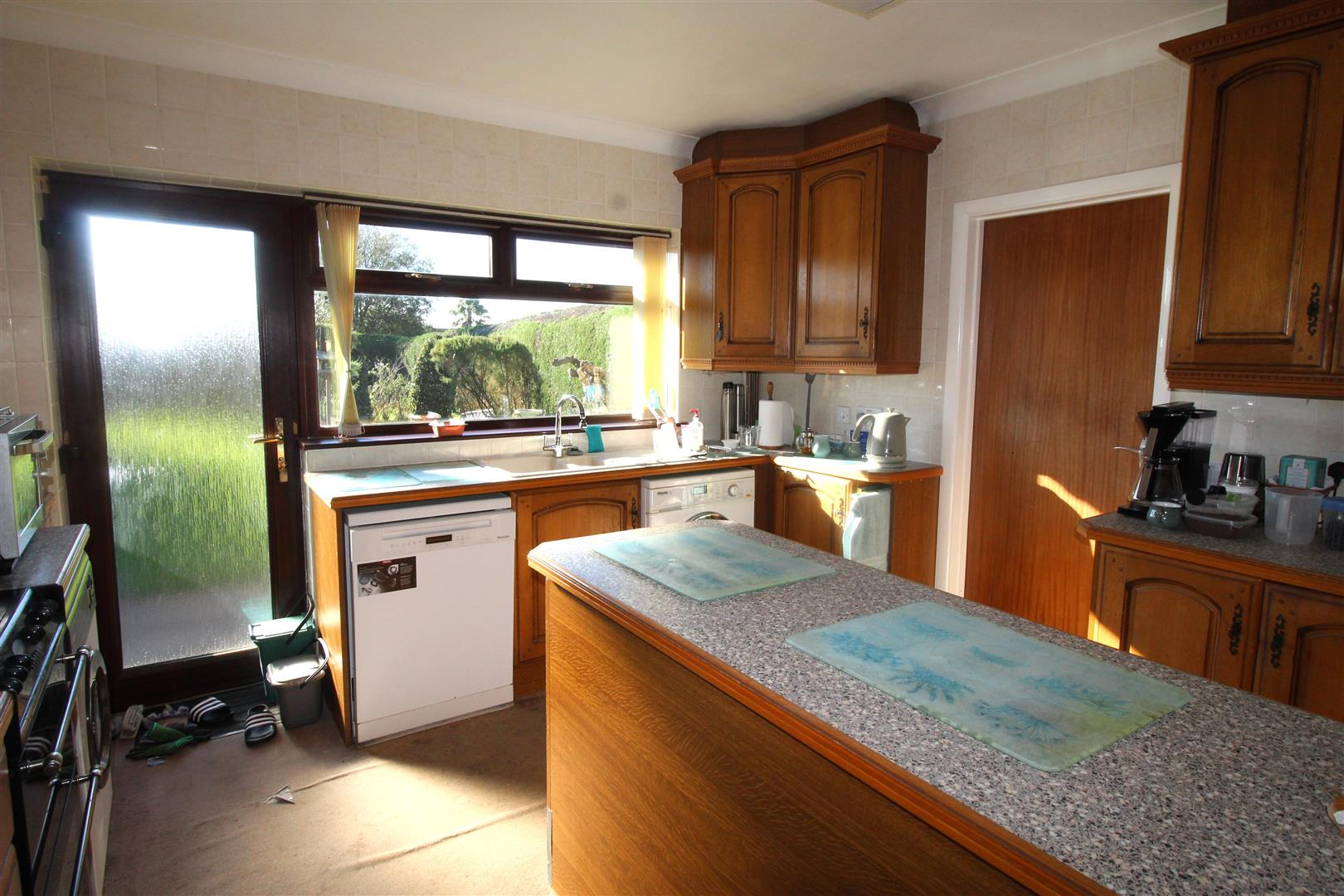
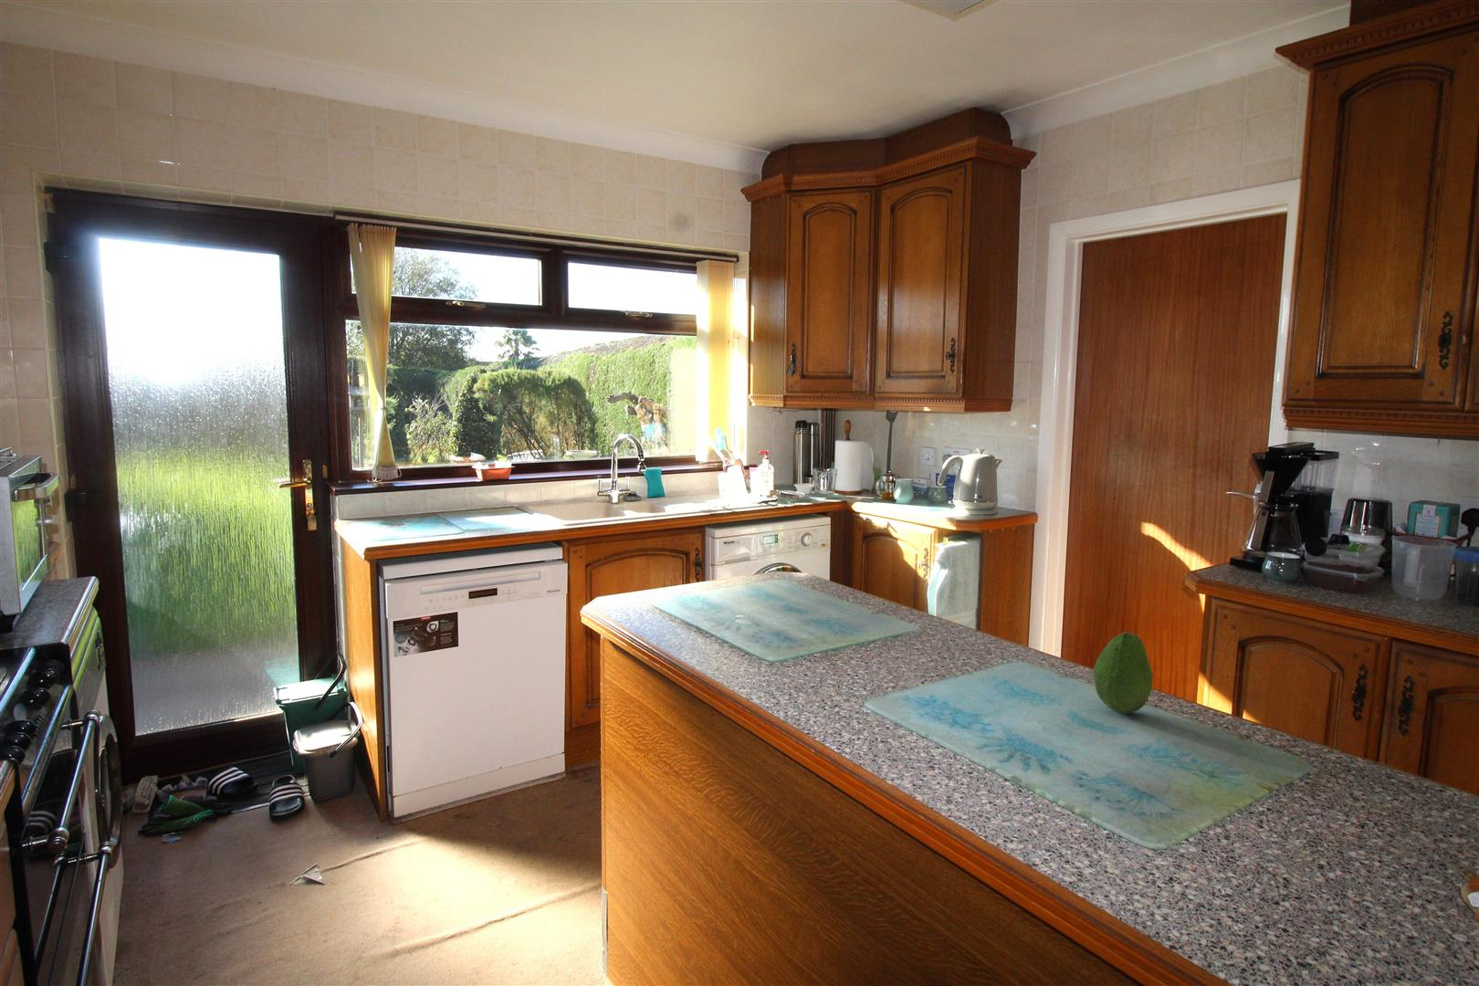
+ fruit (1122, 672)
